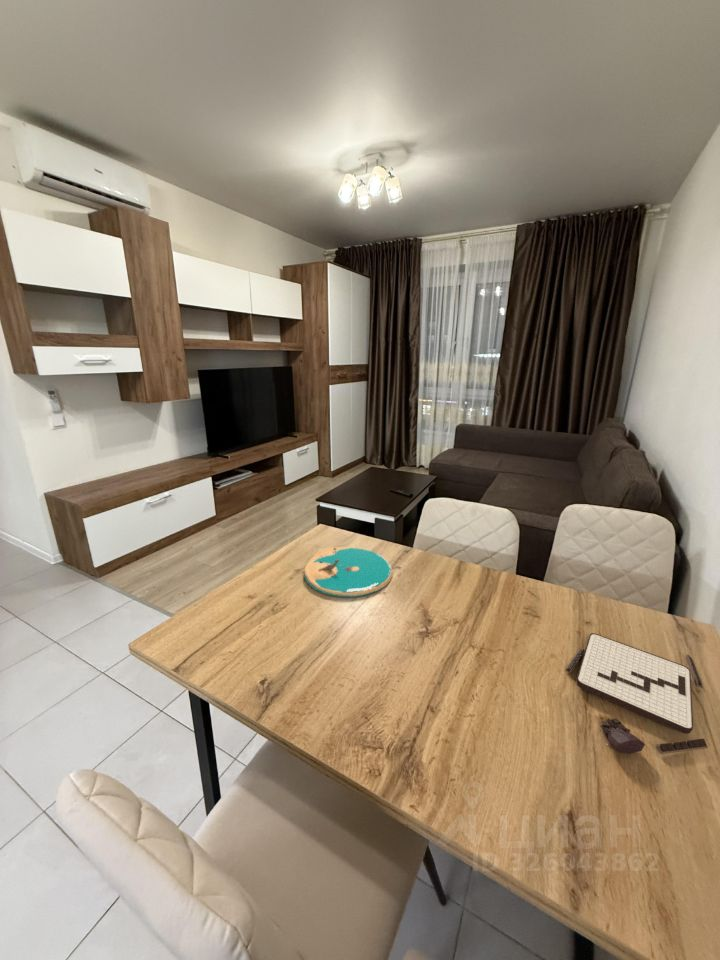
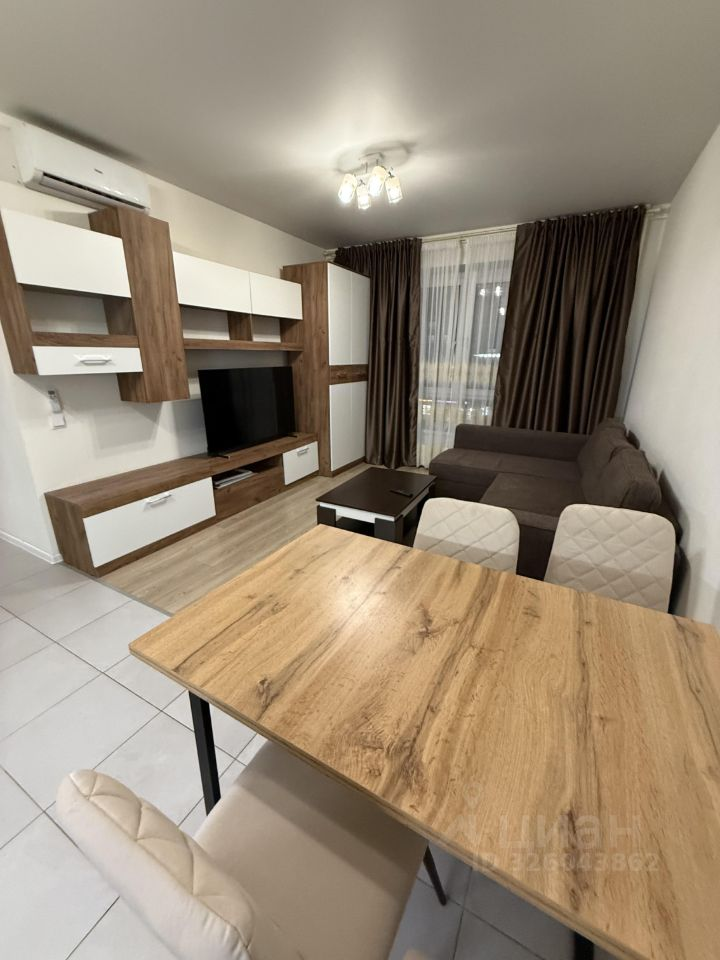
- board game (632, 684)
- plate (348, 563)
